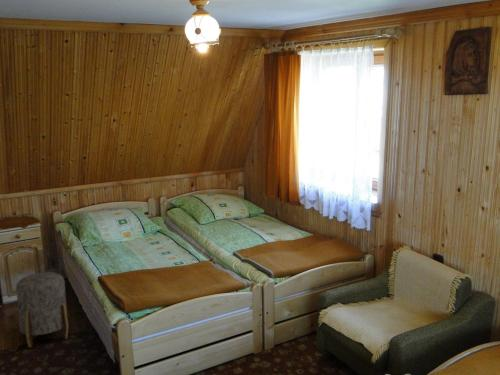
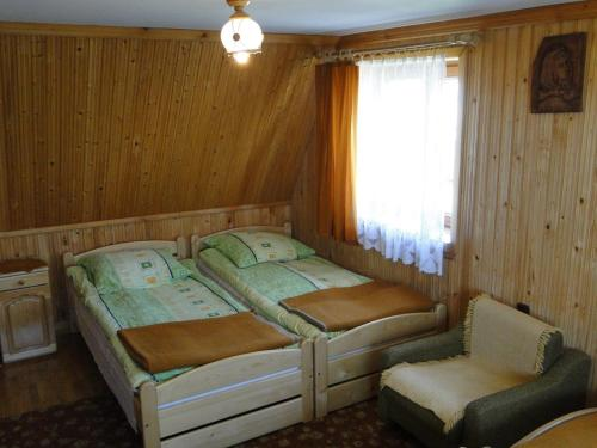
- stool (42, 305)
